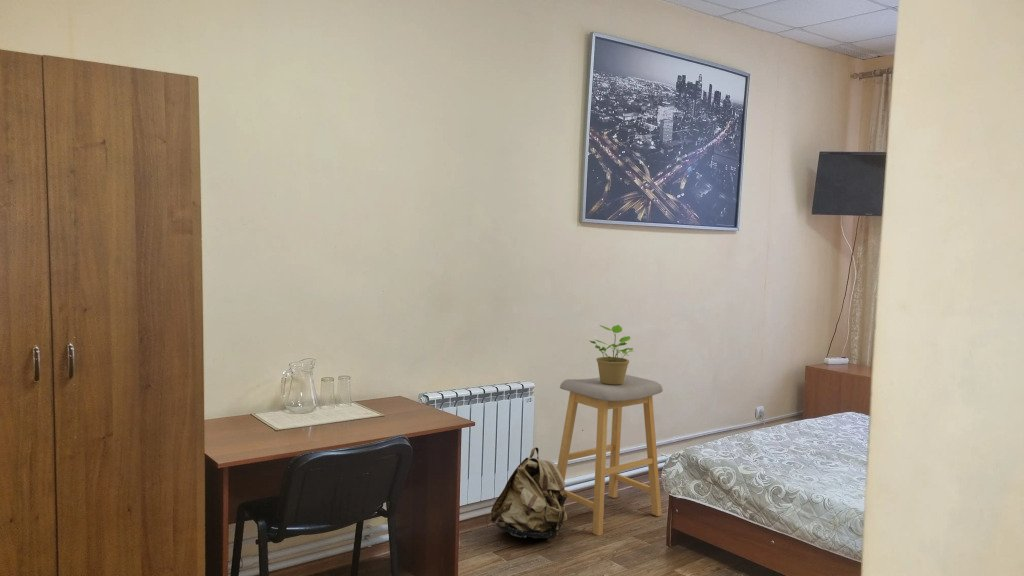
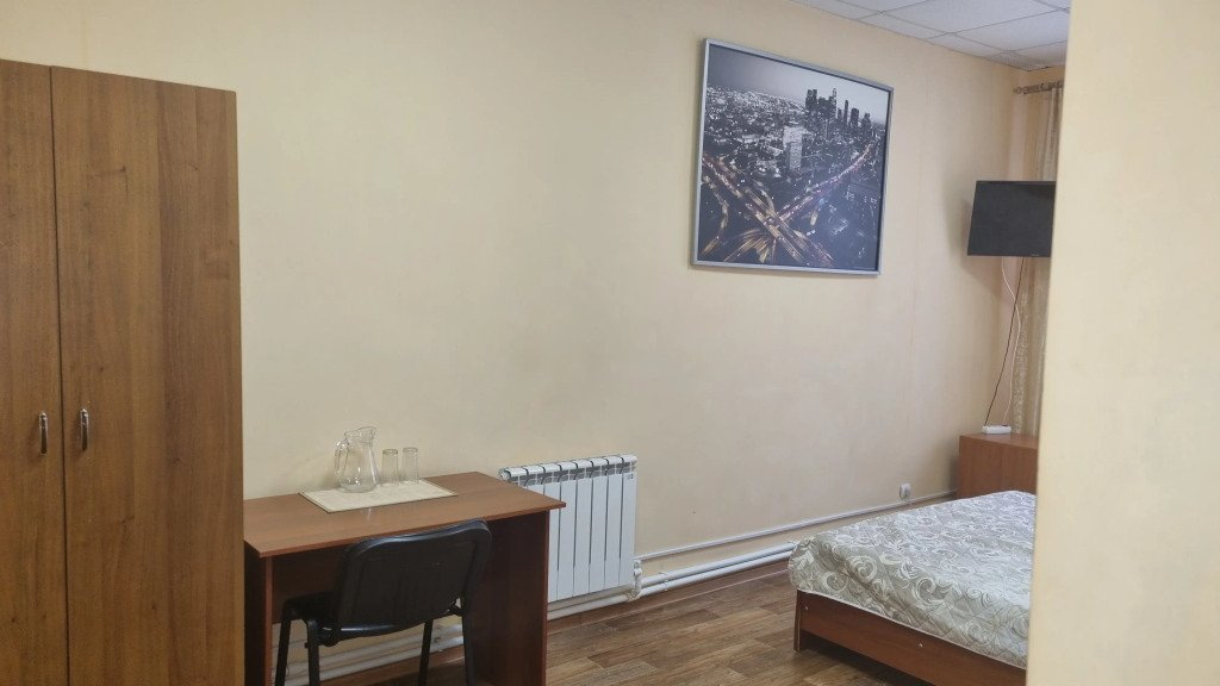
- backpack (527, 494)
- potted plant (616, 353)
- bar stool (608, 447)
